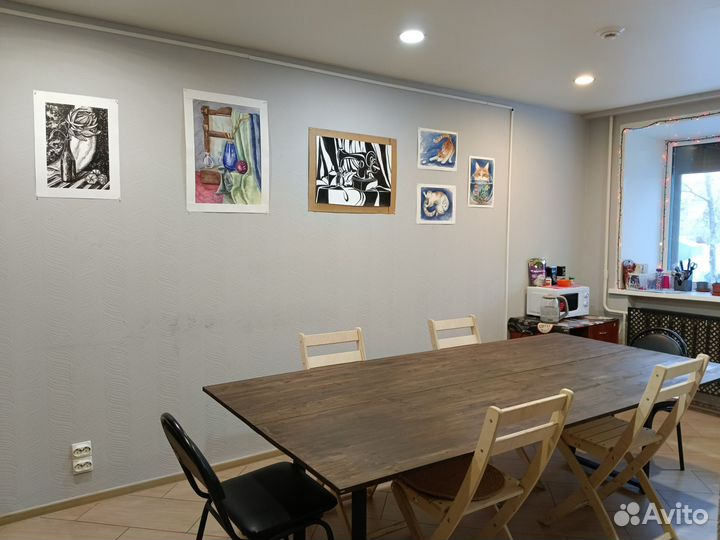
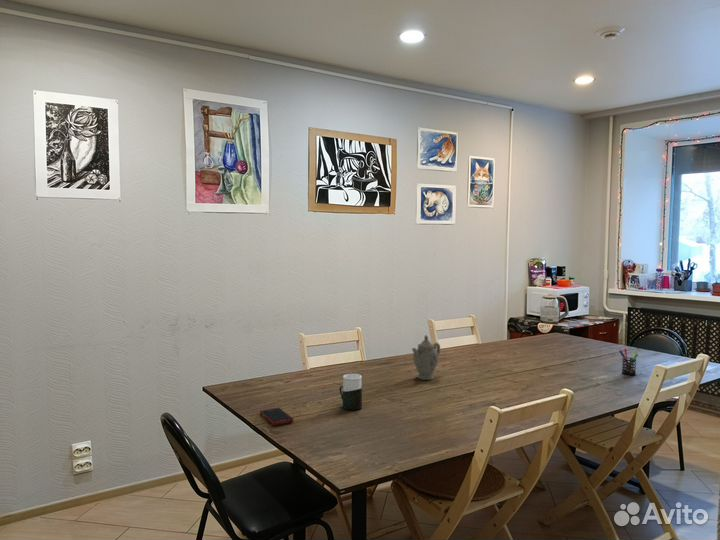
+ pen holder (630, 361)
+ chinaware (425, 356)
+ cup (349, 390)
+ cell phone (276, 416)
